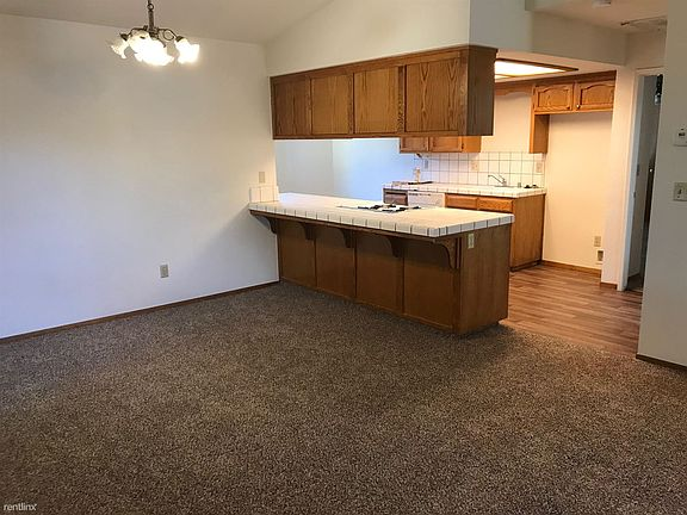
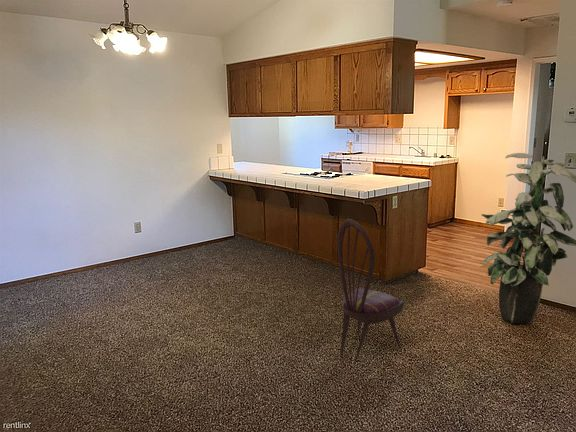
+ indoor plant (524, 238)
+ dining chair (365, 285)
